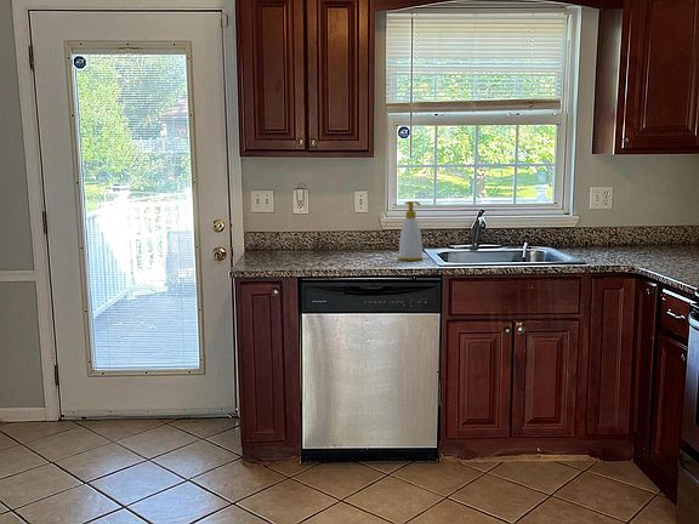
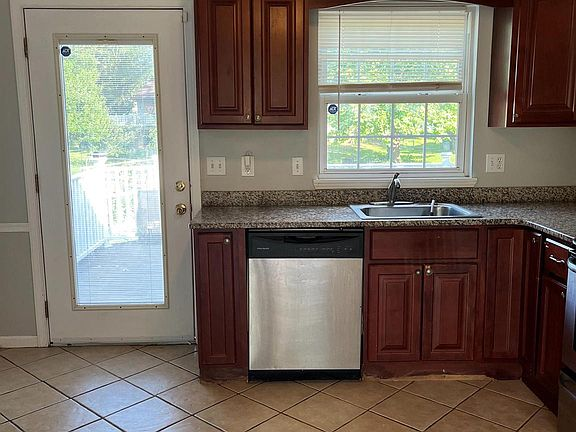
- soap bottle (410, 230)
